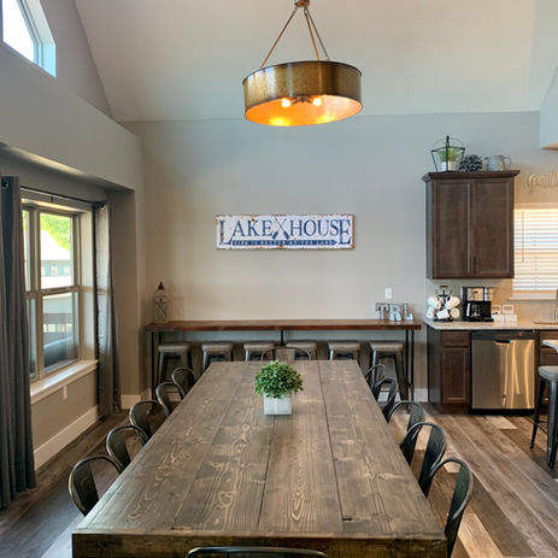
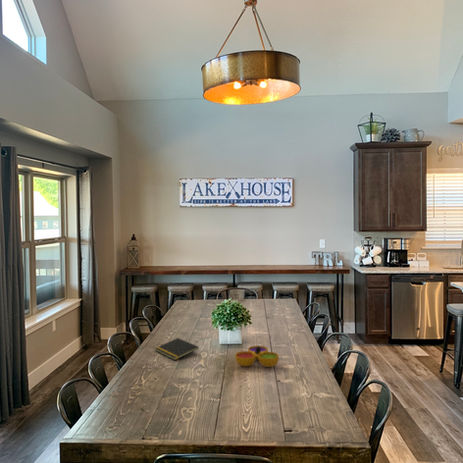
+ notepad (176, 348)
+ decorative bowl (254, 354)
